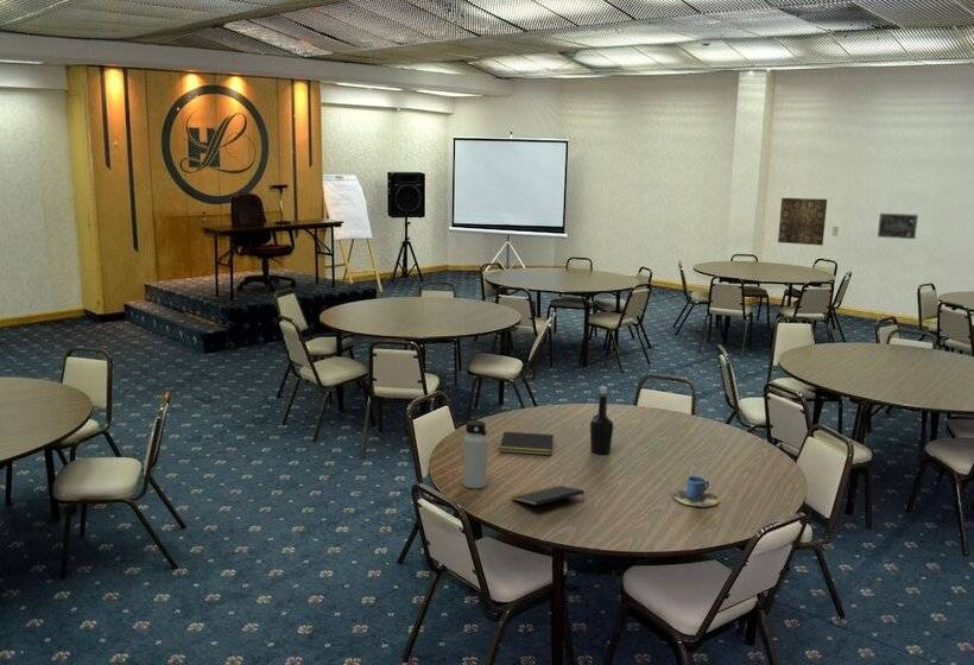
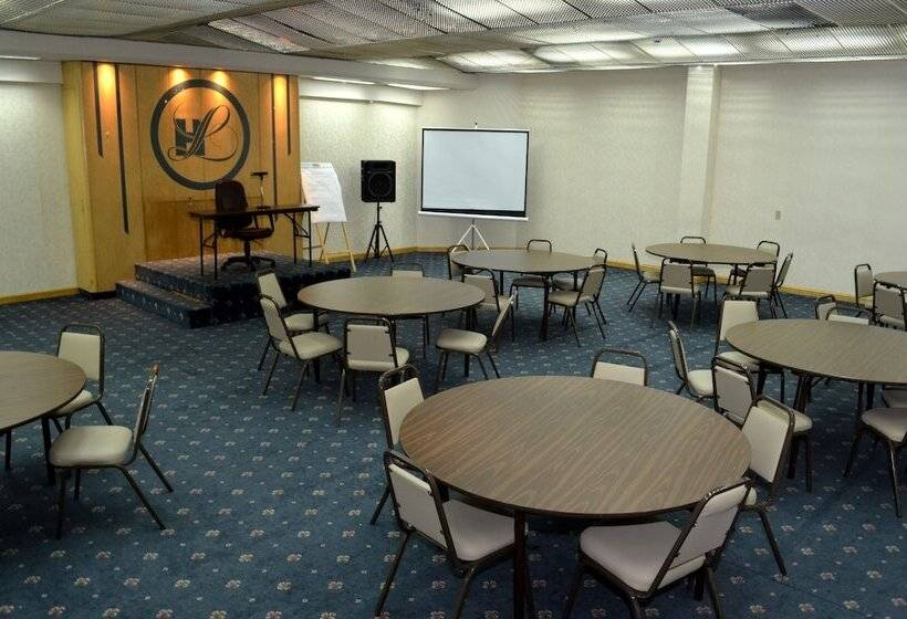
- bottle (601, 419)
- notepad (526, 443)
- water bottle (475, 454)
- wall art (897, 226)
- wall art (802, 221)
- notepad (546, 494)
- cup (696, 488)
